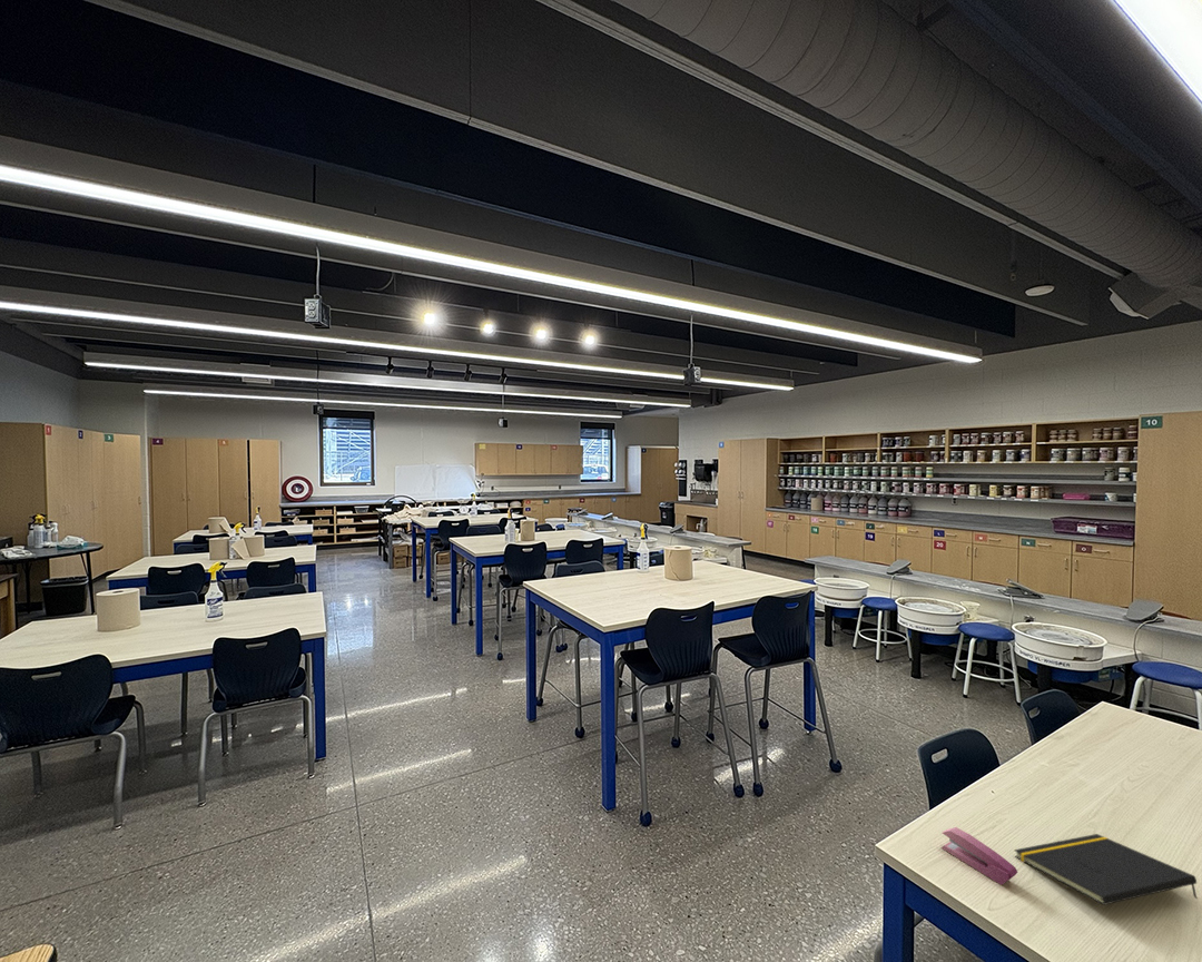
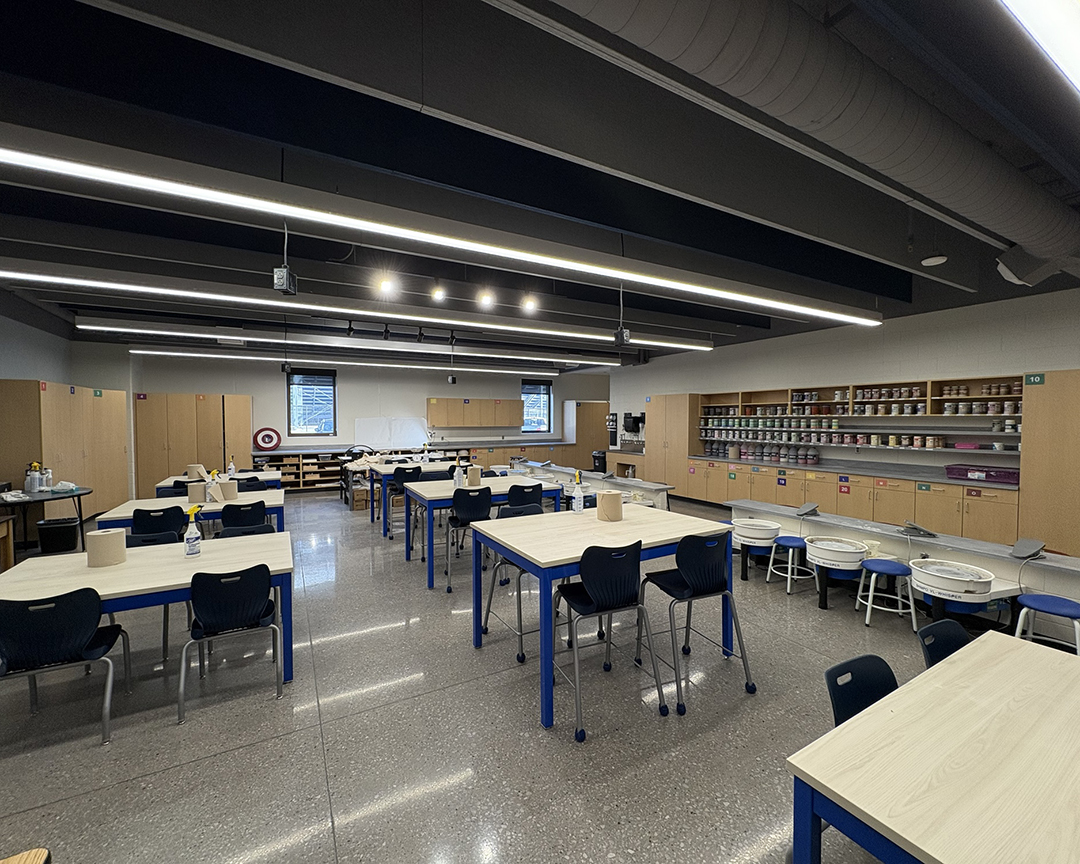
- stapler (977, 853)
- notepad (1100, 865)
